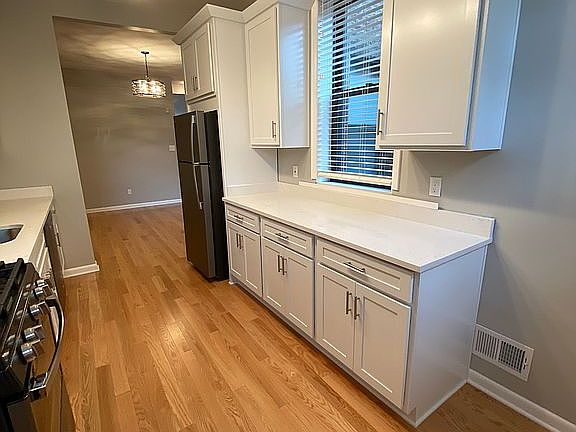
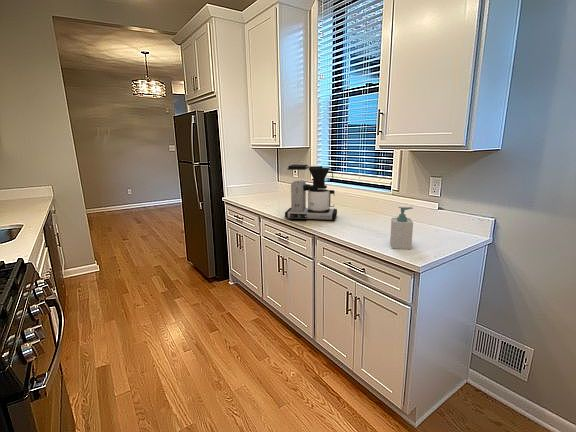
+ coffee maker (311, 192)
+ soap bottle (401, 226)
